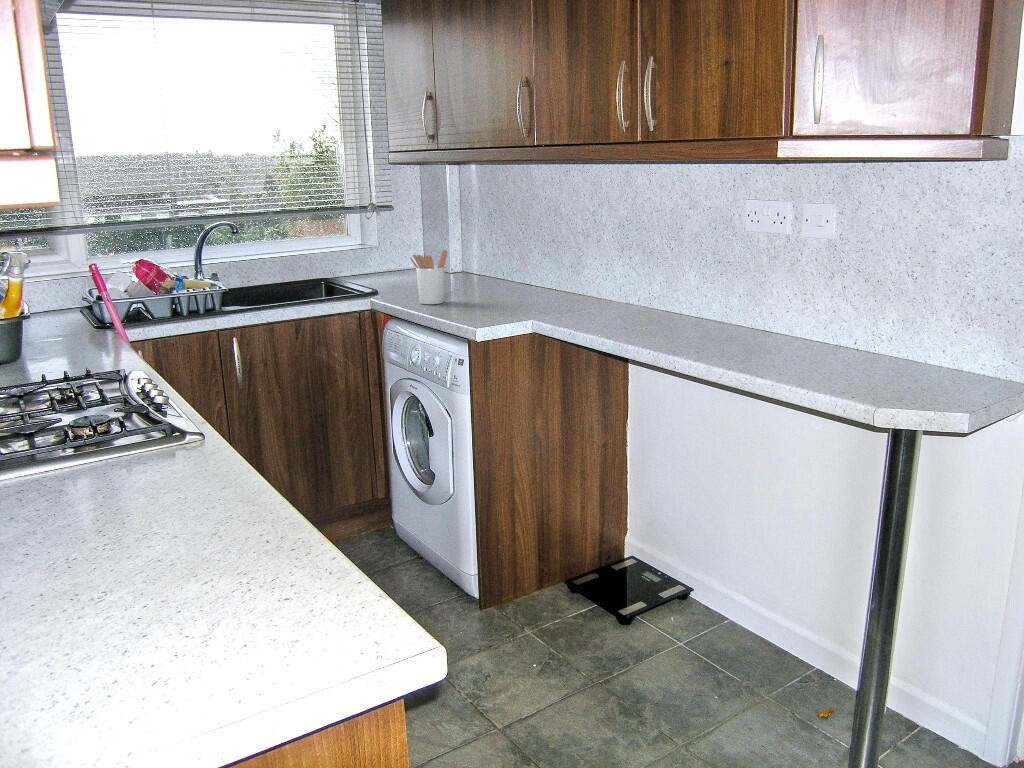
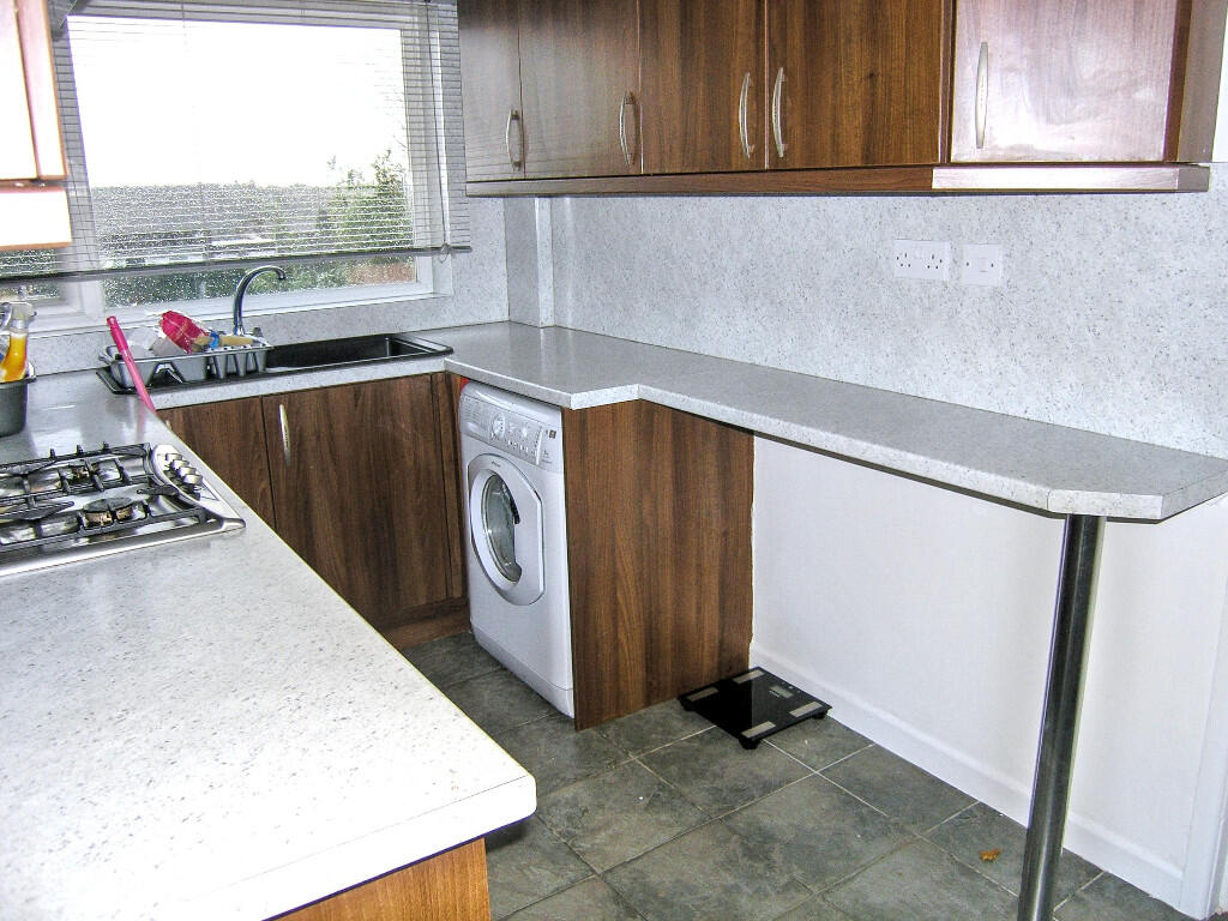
- utensil holder (428, 277)
